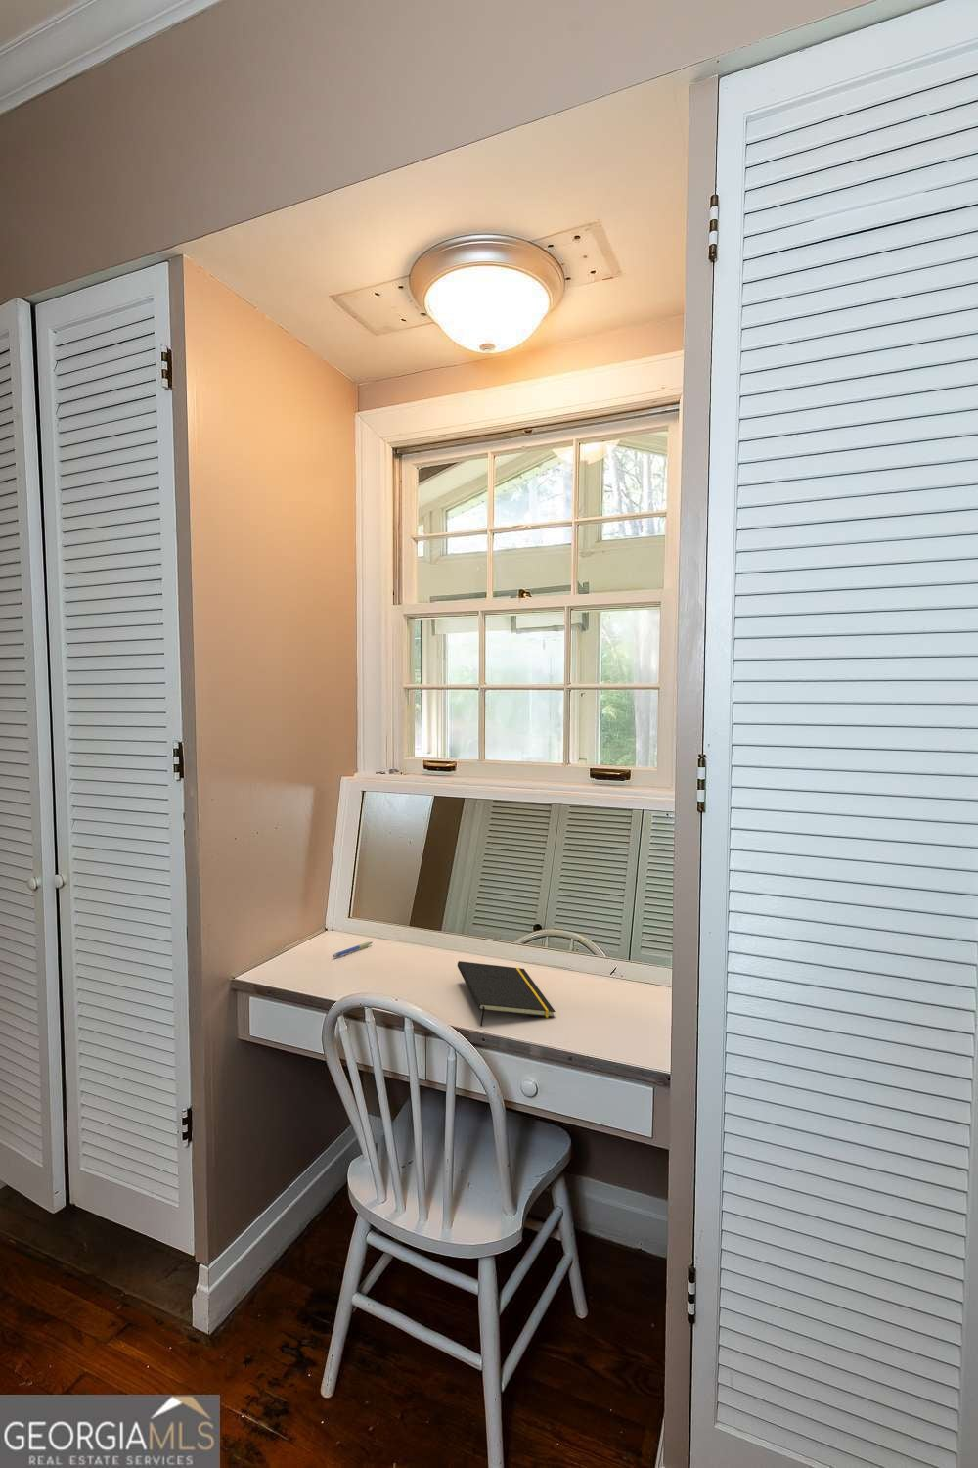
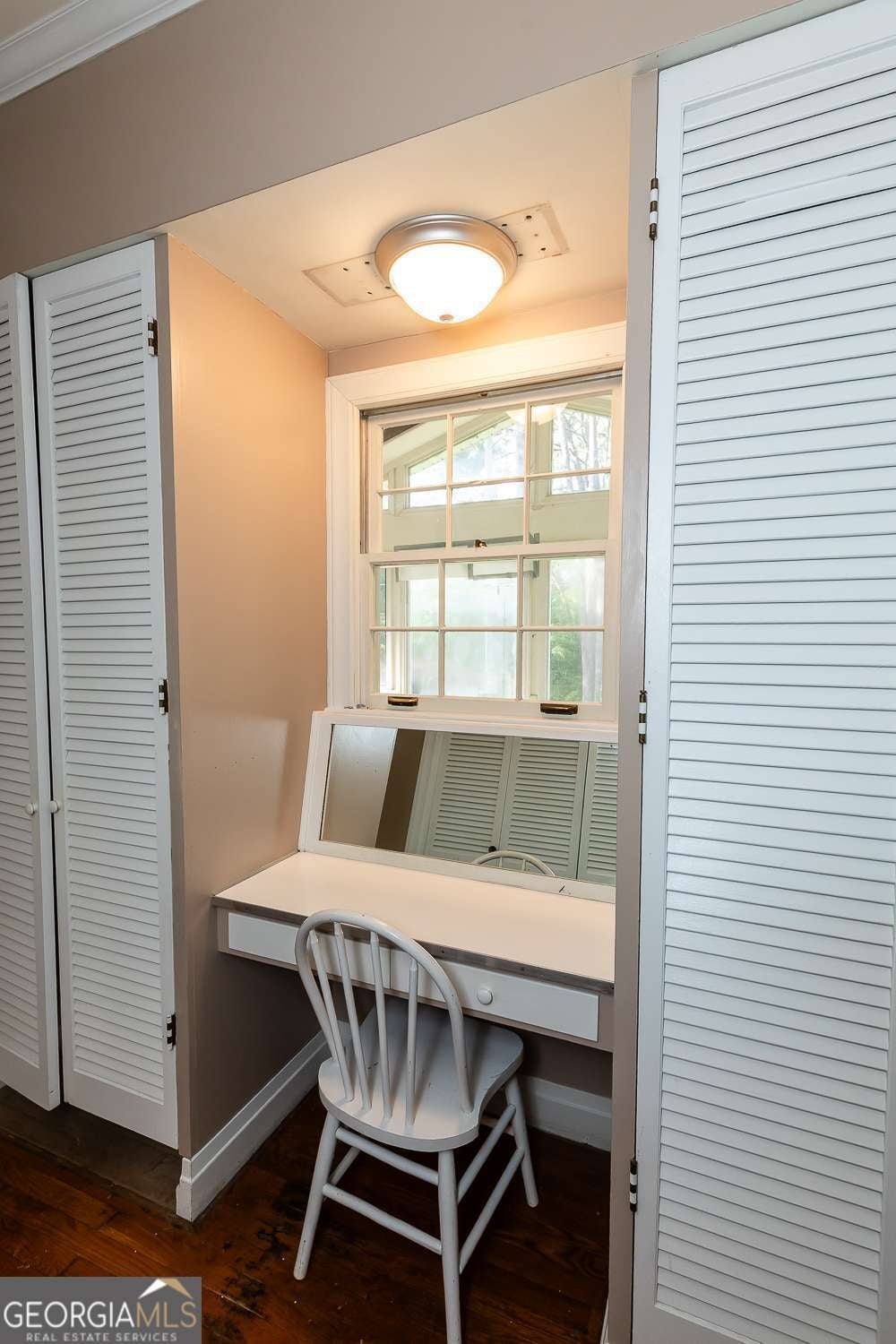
- pen (353, 948)
- notepad (503, 987)
